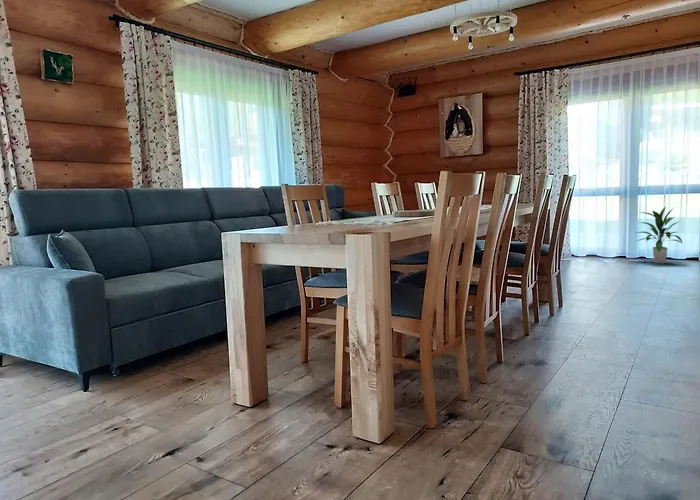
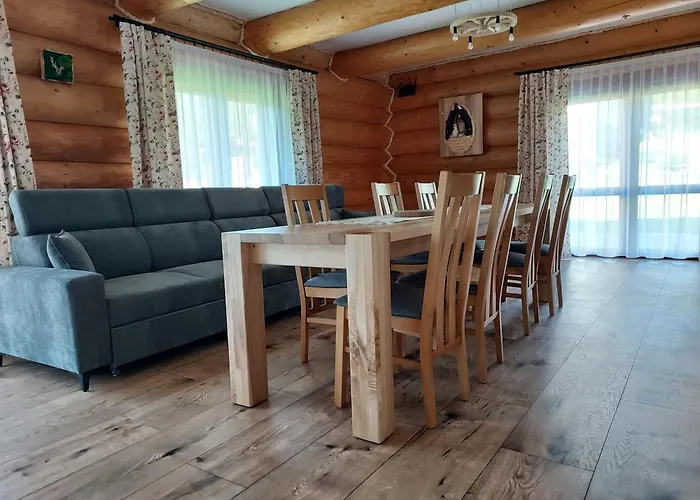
- indoor plant (658, 234)
